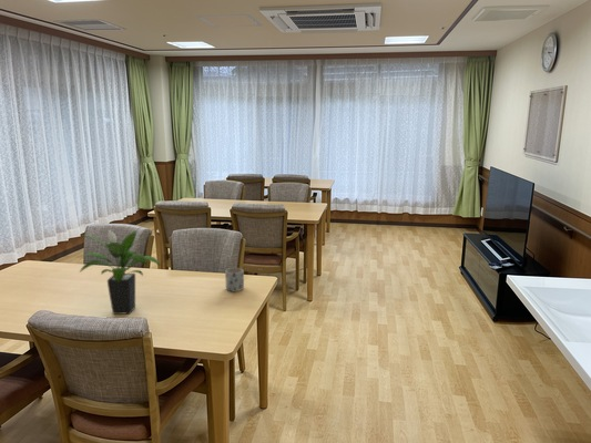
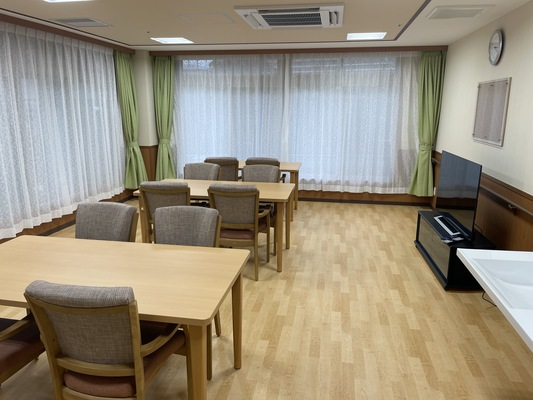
- potted plant (121, 270)
- mug (233, 280)
